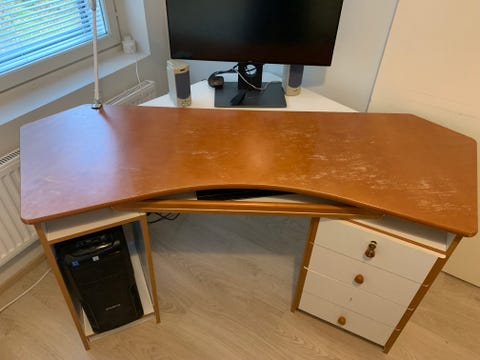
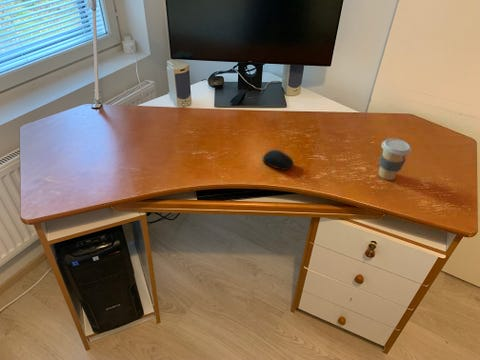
+ computer mouse (278, 158)
+ coffee cup (391, 160)
